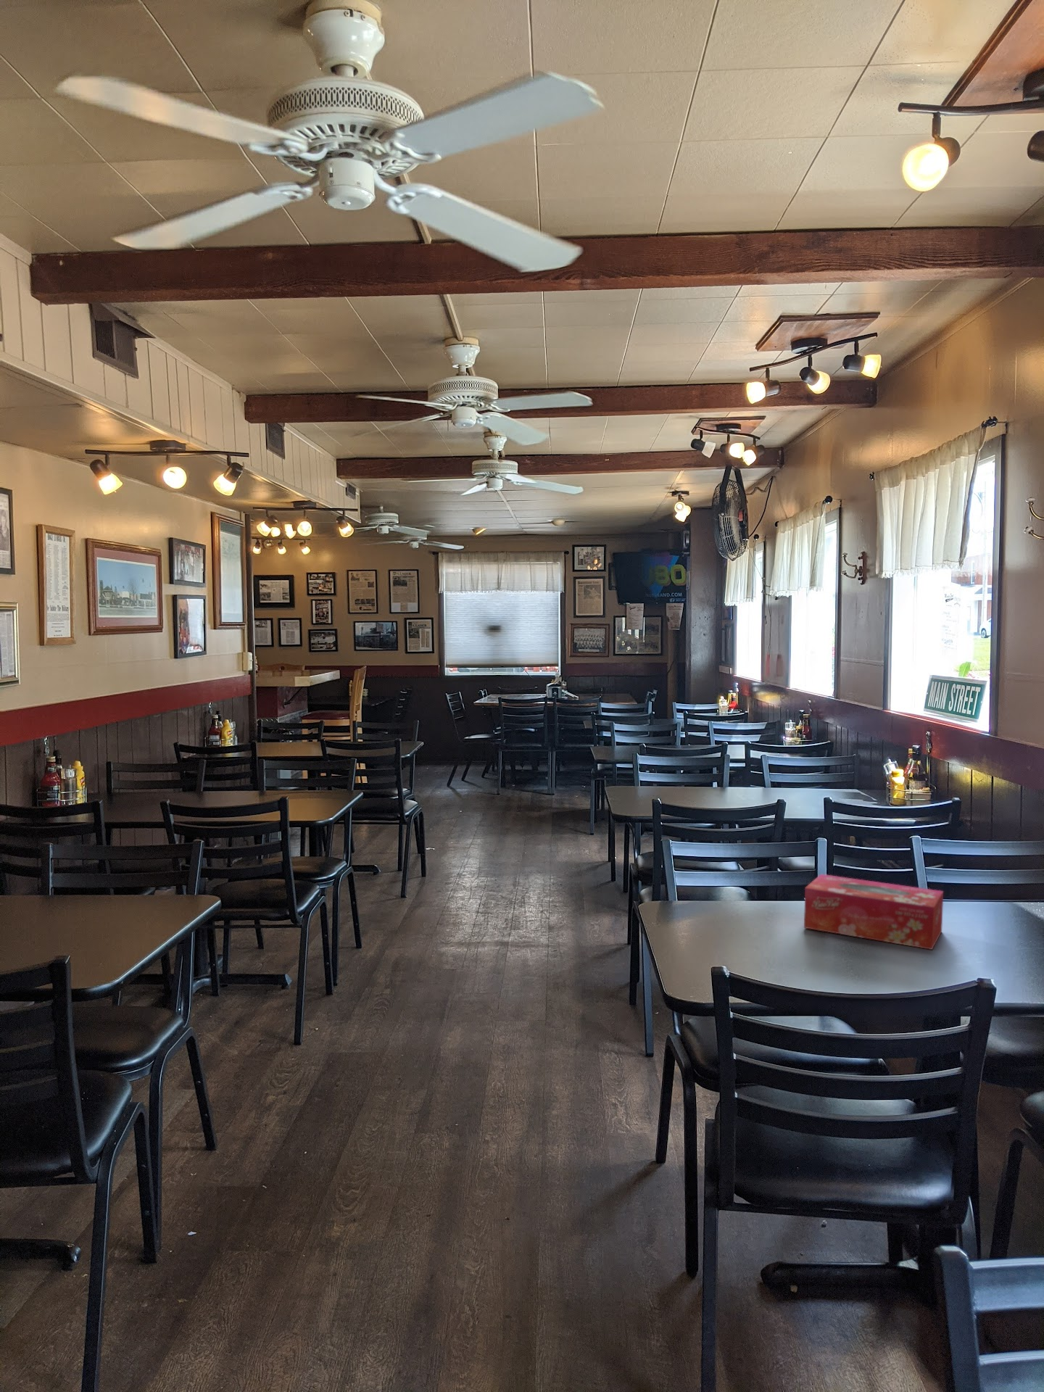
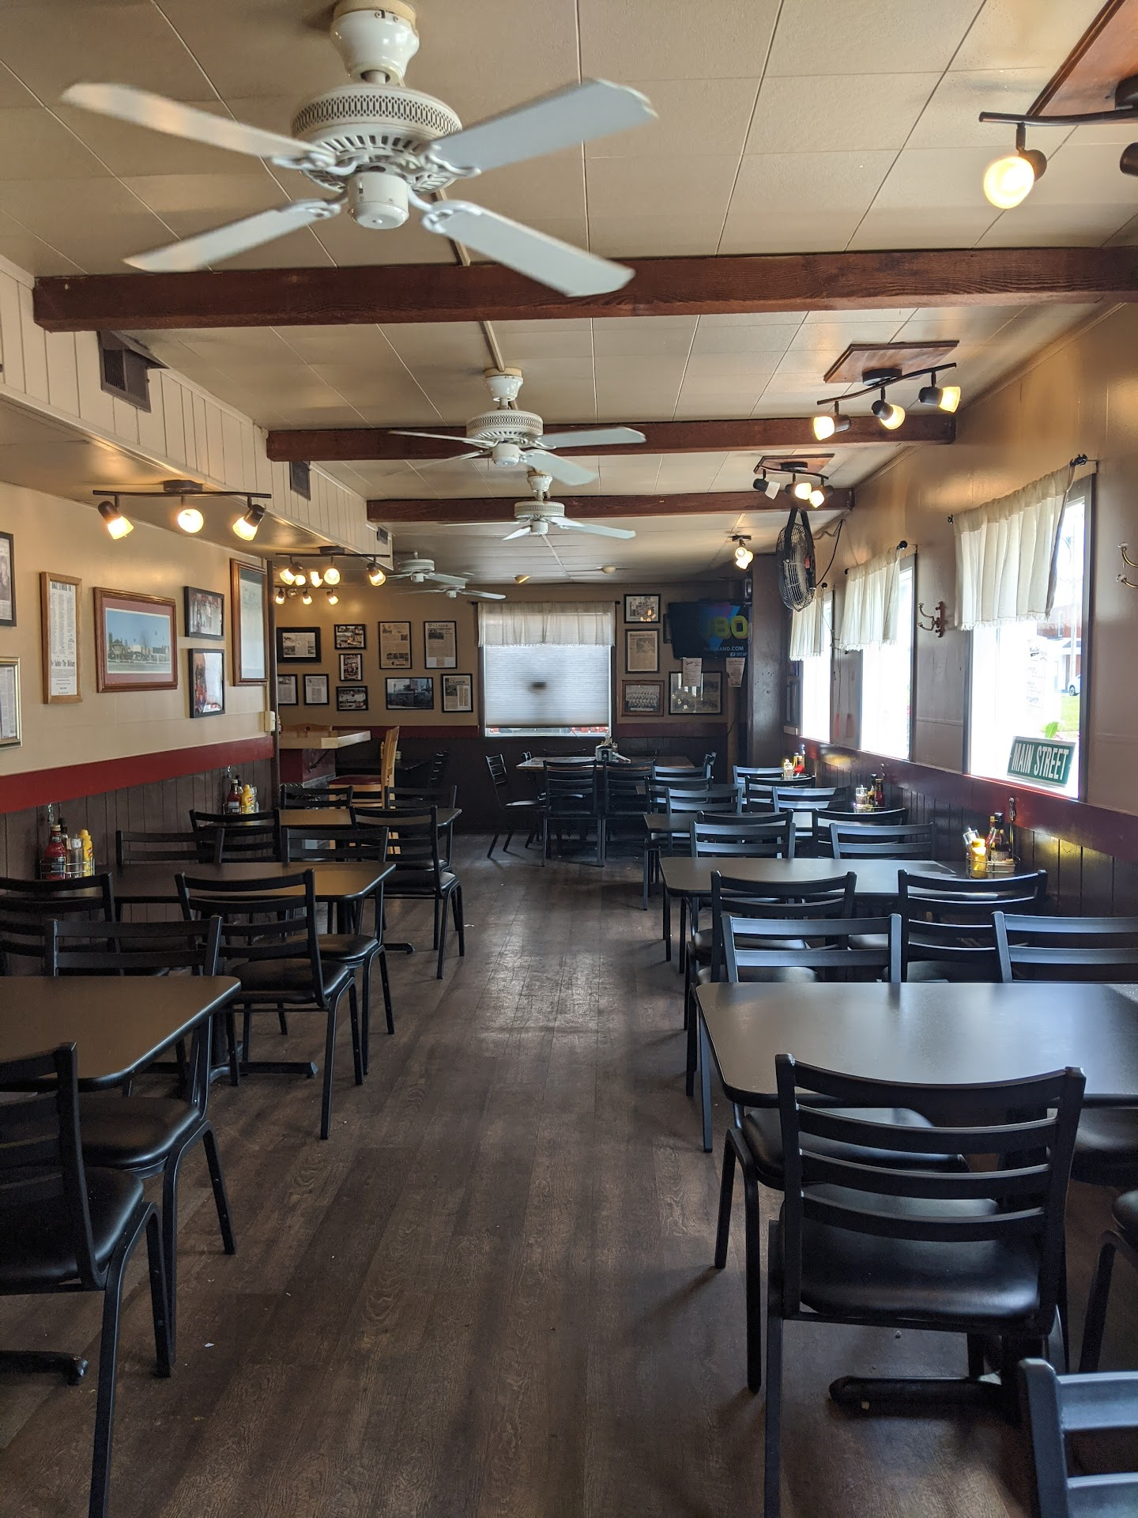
- tissue box (873, 909)
